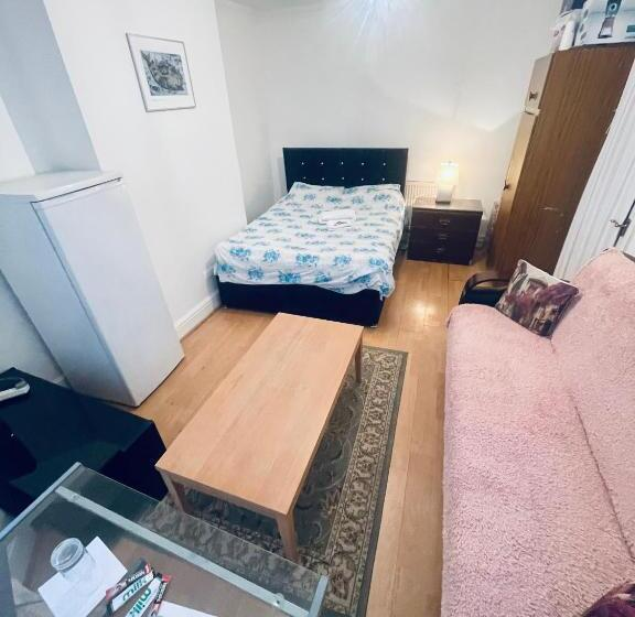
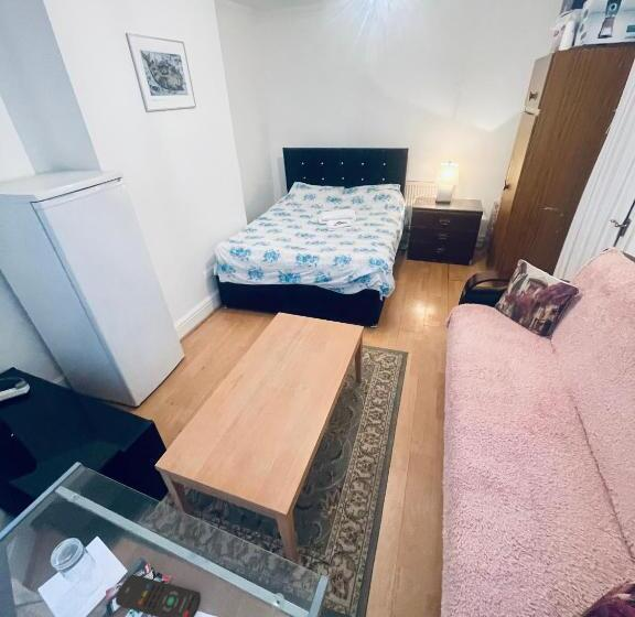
+ remote control (158, 598)
